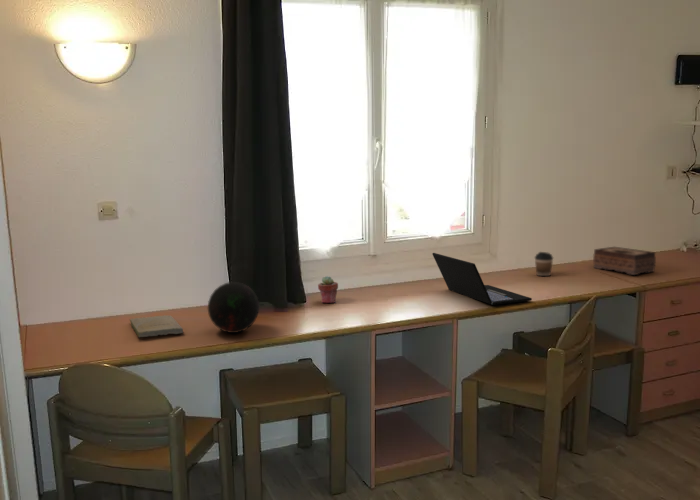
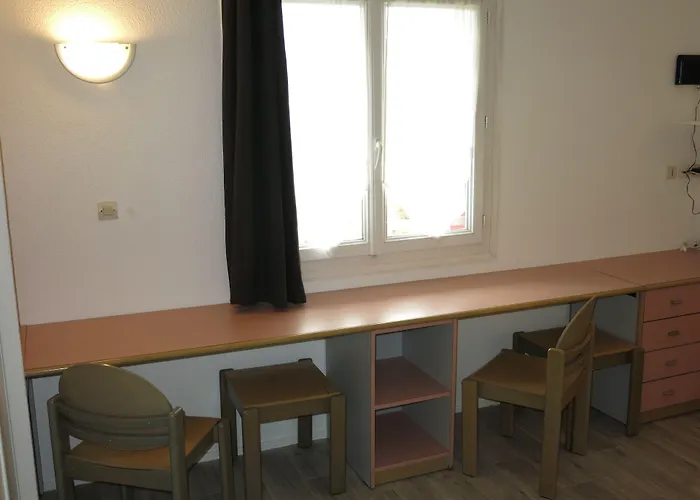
- decorative orb (233, 307)
- potted succulent (328, 288)
- book (155, 325)
- laptop (479, 275)
- coffee cup (543, 263)
- tissue box (623, 260)
